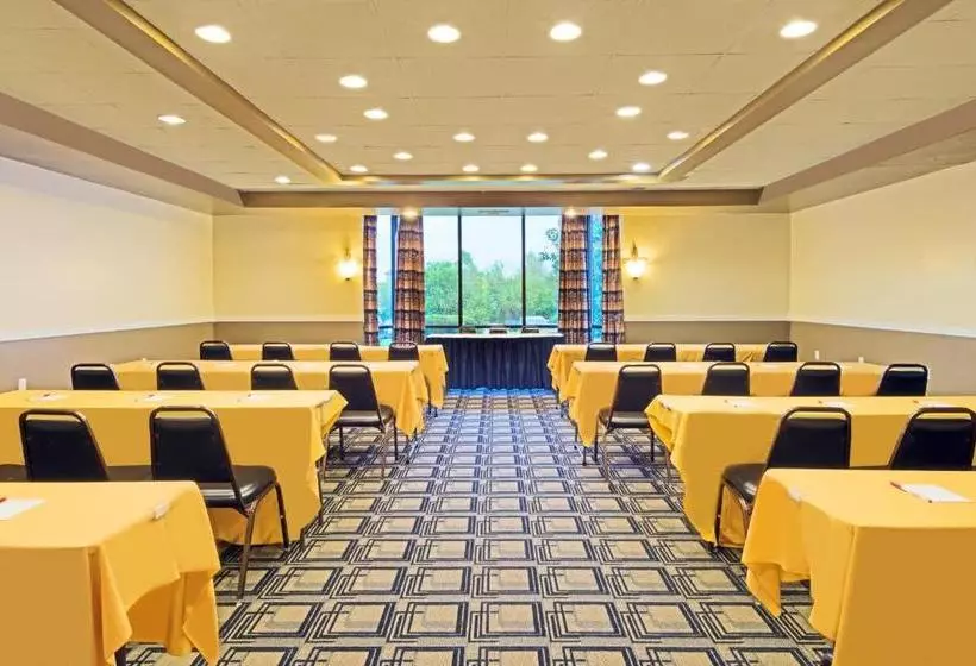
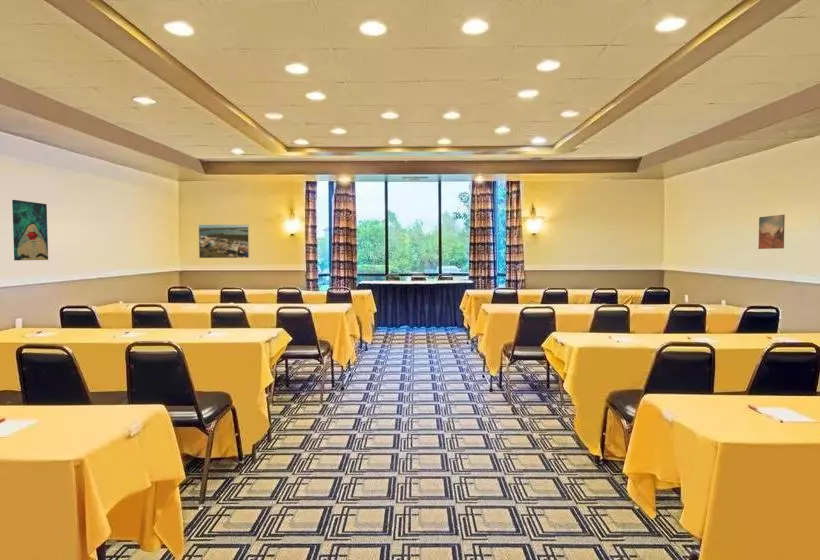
+ wall art (31, 231)
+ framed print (223, 241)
+ wall art (771, 232)
